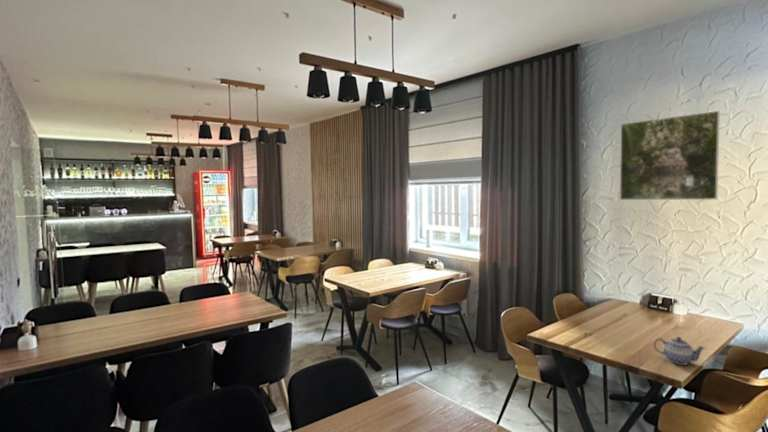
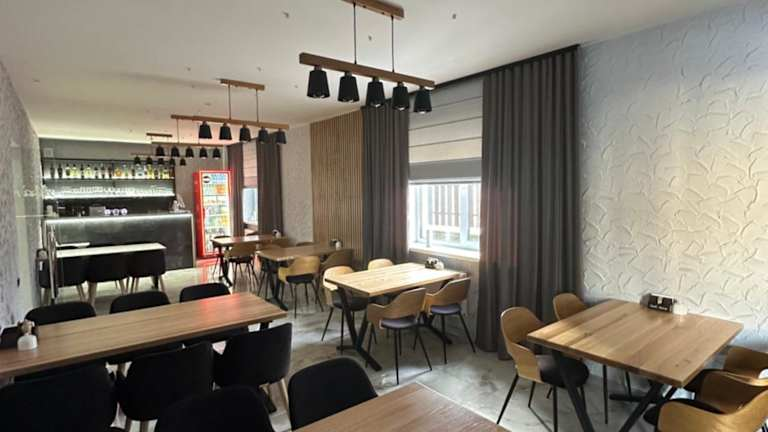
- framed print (665, 159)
- teapot (678, 349)
